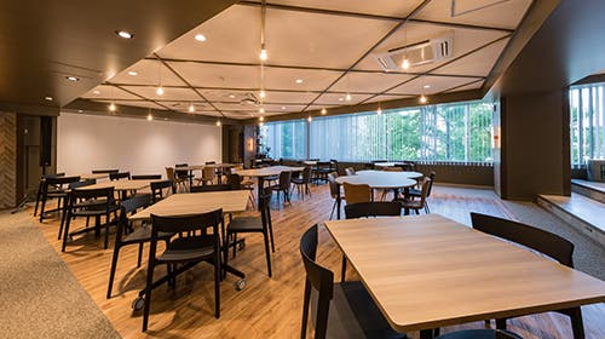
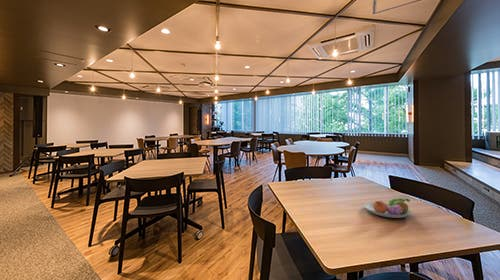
+ fruit bowl (388, 204)
